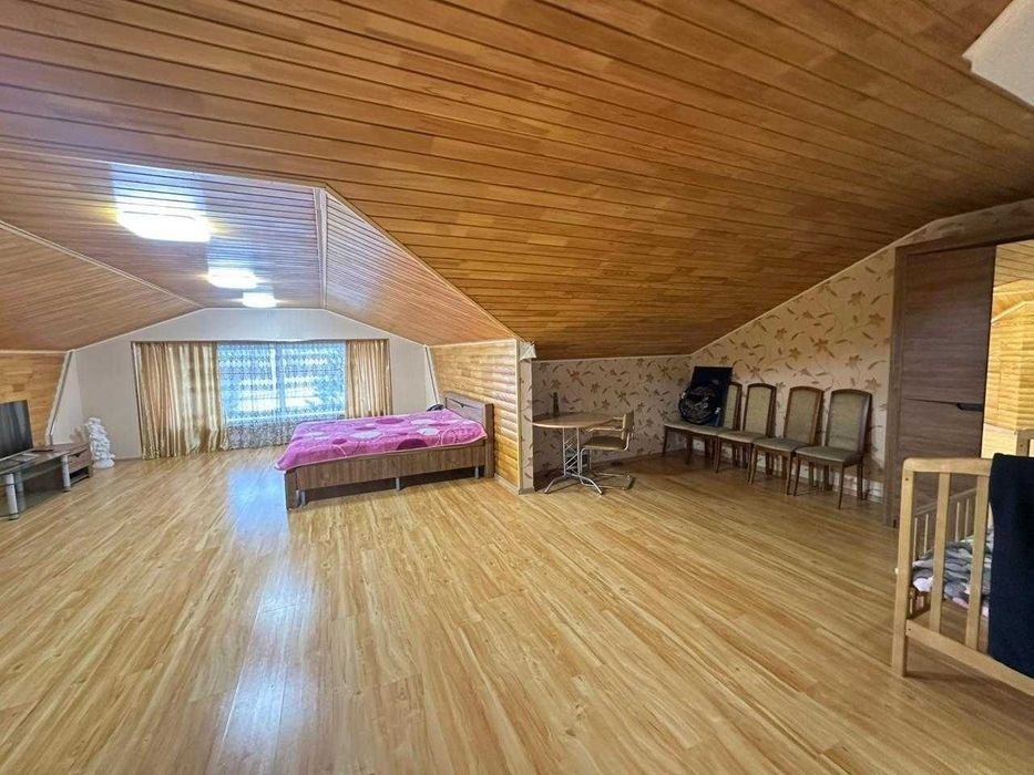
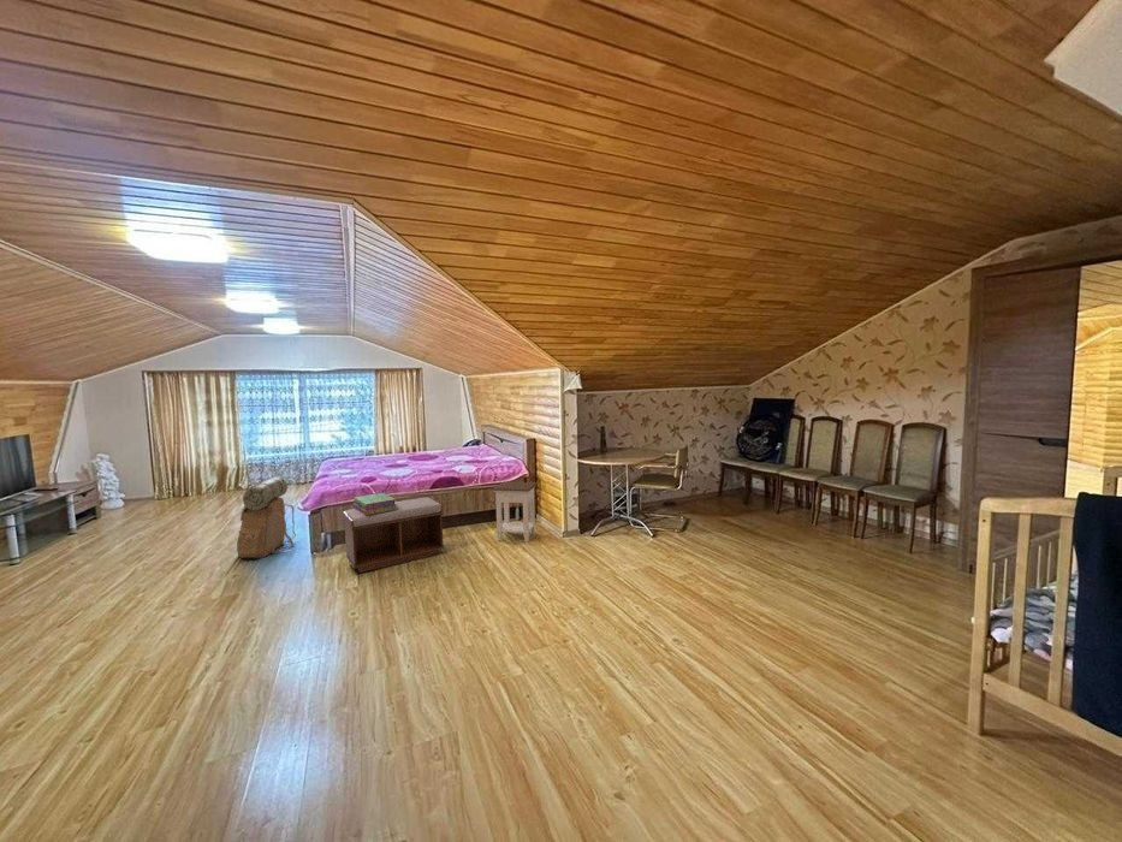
+ stack of books (374, 503)
+ bench (394, 532)
+ backpack (267, 515)
+ nightstand (509, 515)
